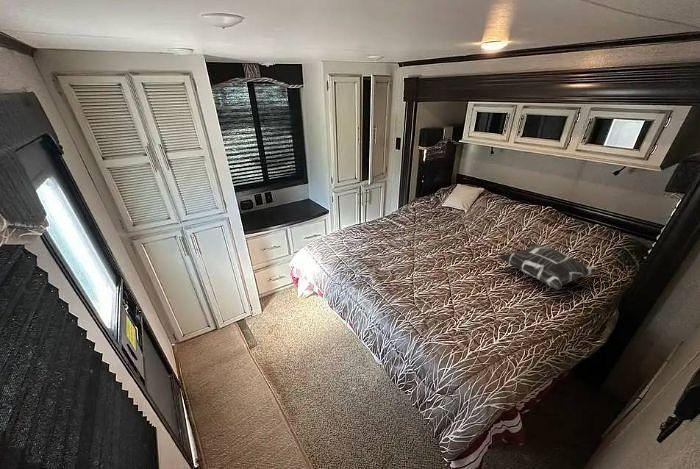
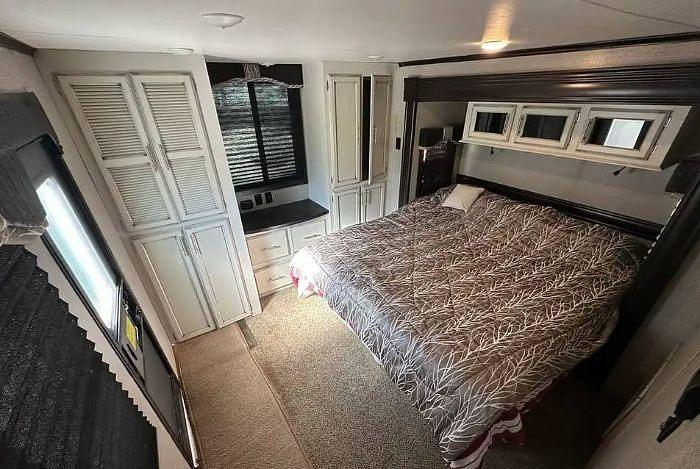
- decorative pillow (545, 263)
